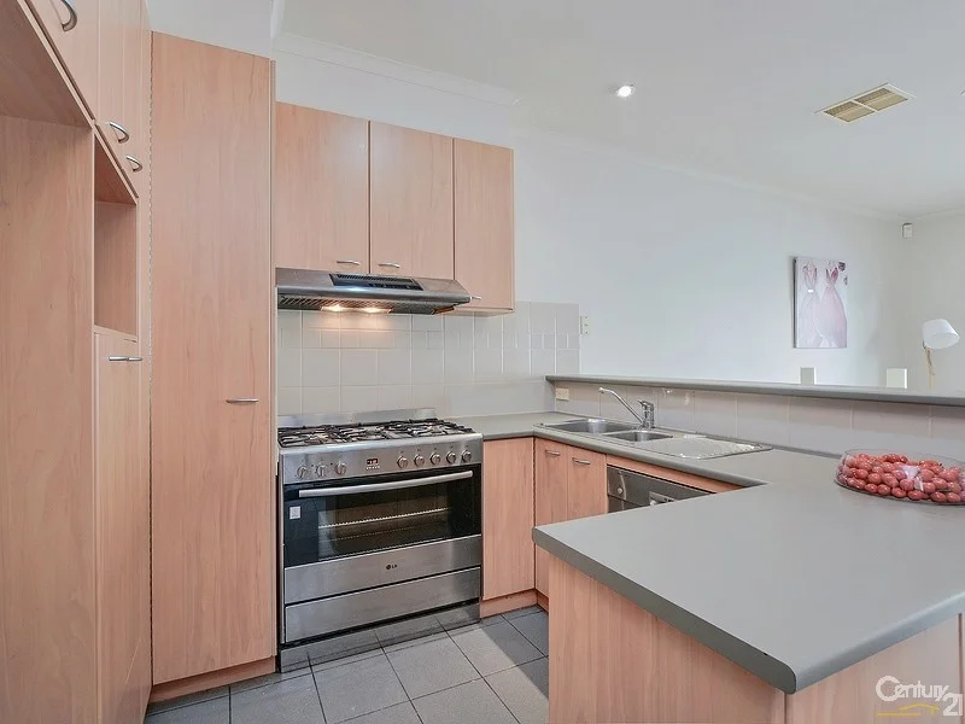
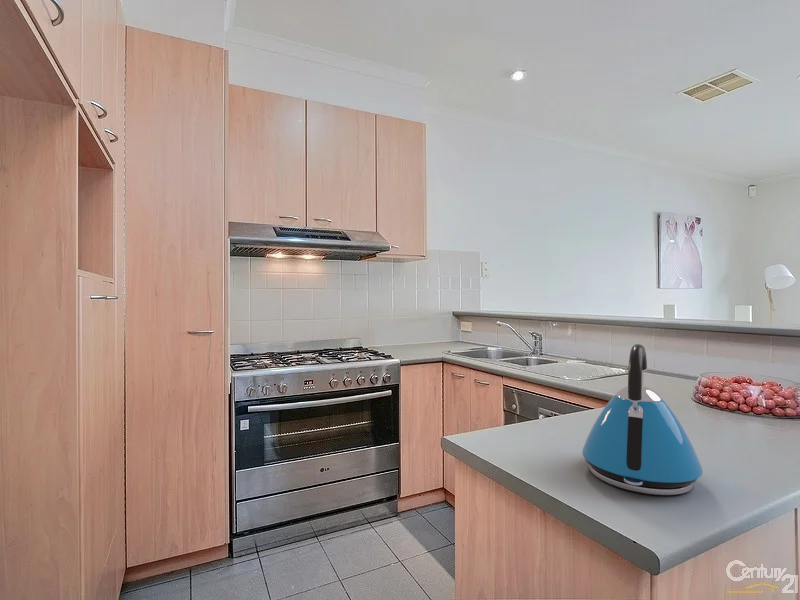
+ kettle (638, 410)
